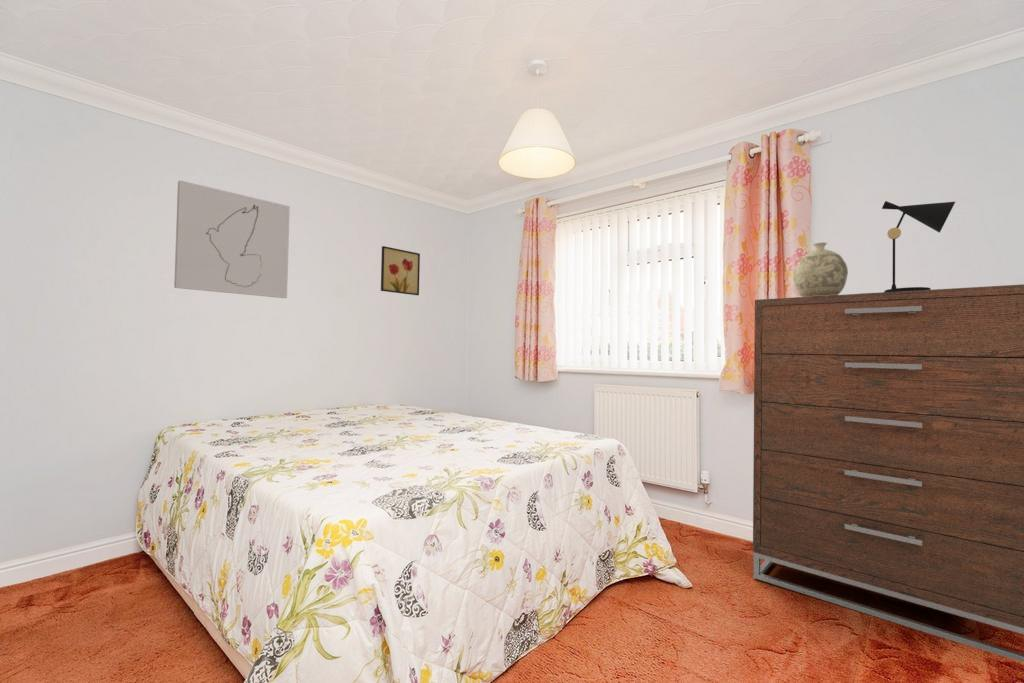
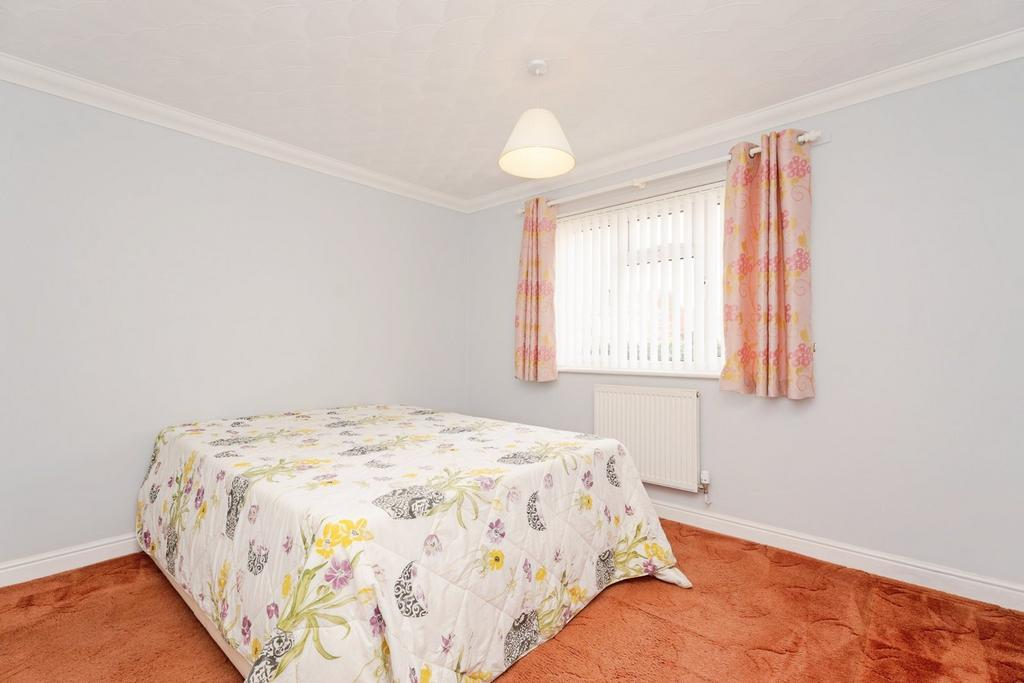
- dresser (887, 446)
- table lamp (894, 245)
- wall art (400, 271)
- decorative vase (819, 272)
- wall art (236, 243)
